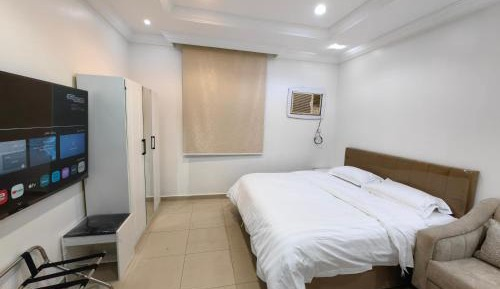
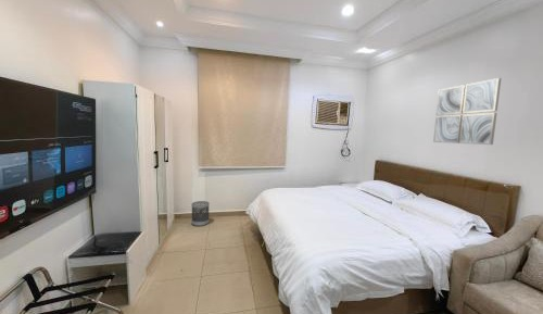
+ wastebasket (200, 213)
+ wall art (463, 113)
